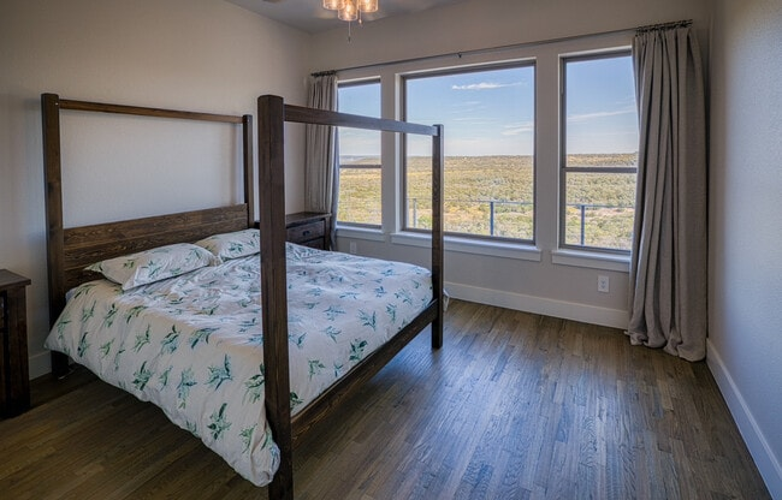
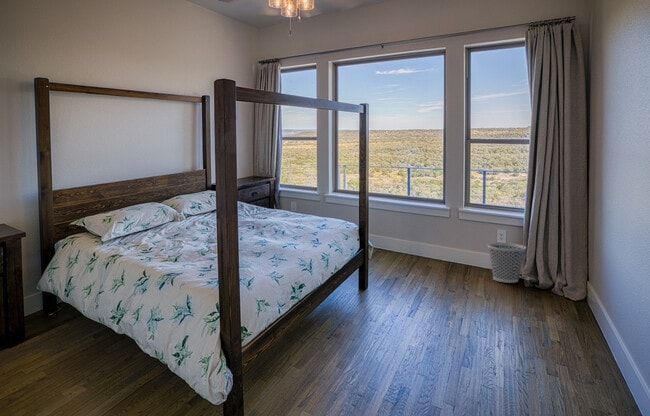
+ wastebasket (505, 262)
